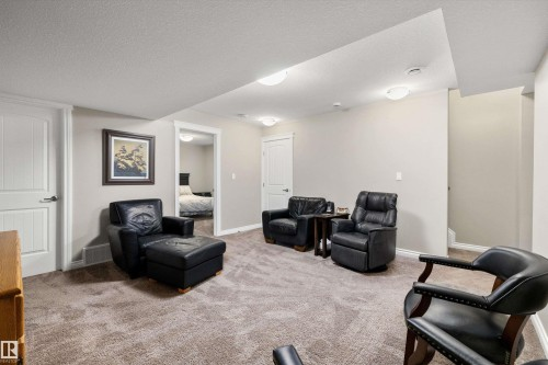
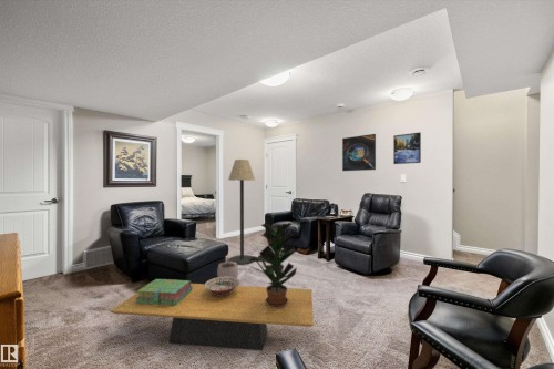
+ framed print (407, 148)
+ coffee table (219, 318)
+ plant pot (227, 269)
+ potted plant (271, 262)
+ stack of books (165, 290)
+ floor lamp (242, 209)
+ decorative bowl (222, 287)
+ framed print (358, 153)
